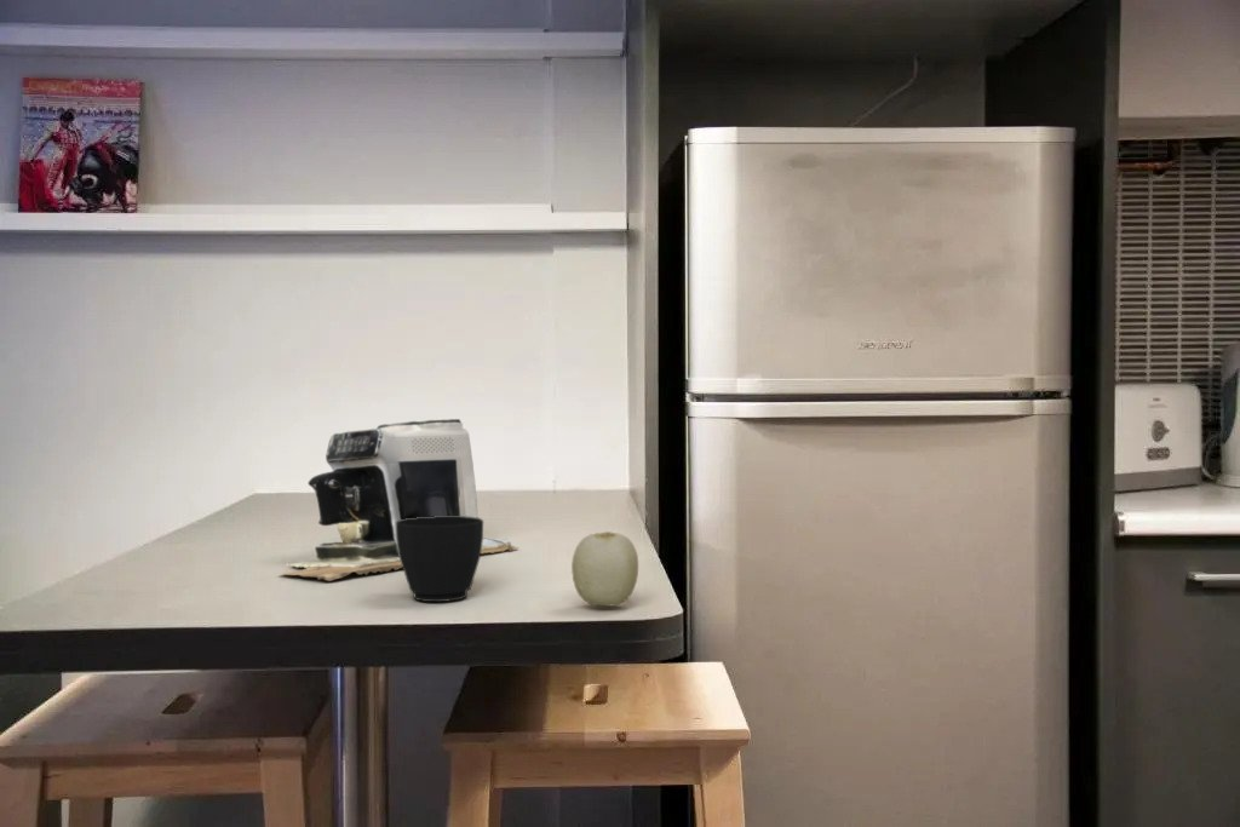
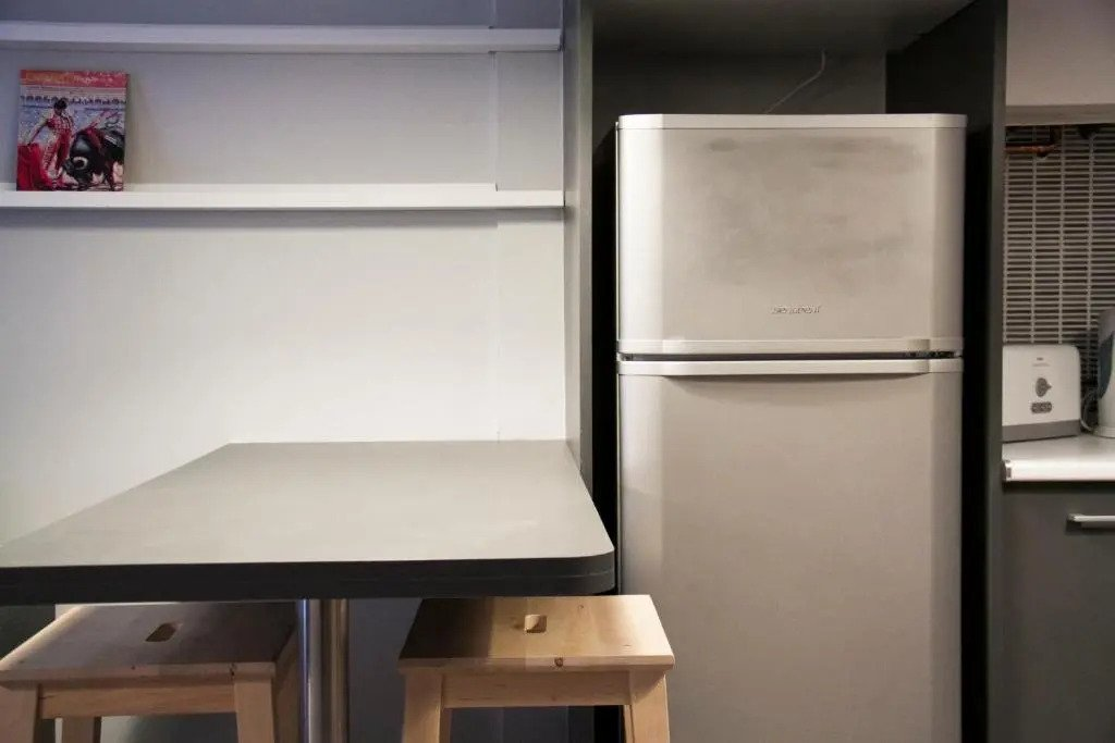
- fruit (605, 569)
- coffee maker (406, 489)
- cup (440, 557)
